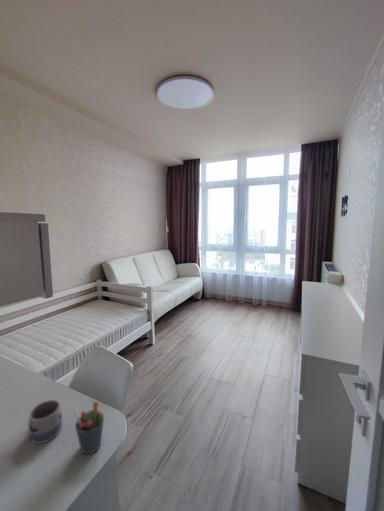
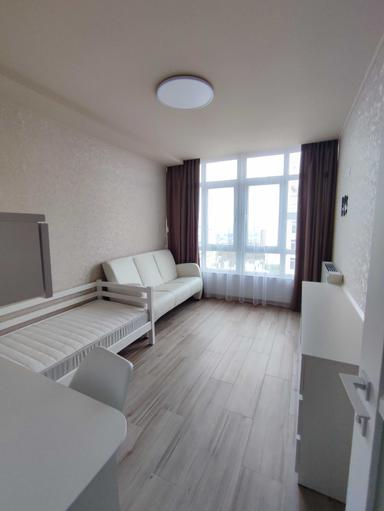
- mug (44, 418)
- pen holder (90, 426)
